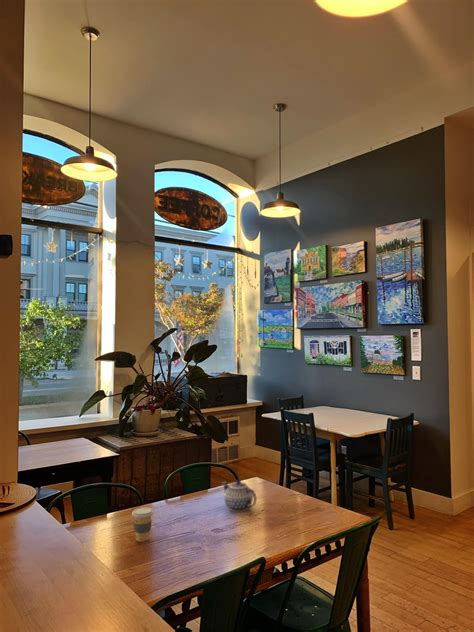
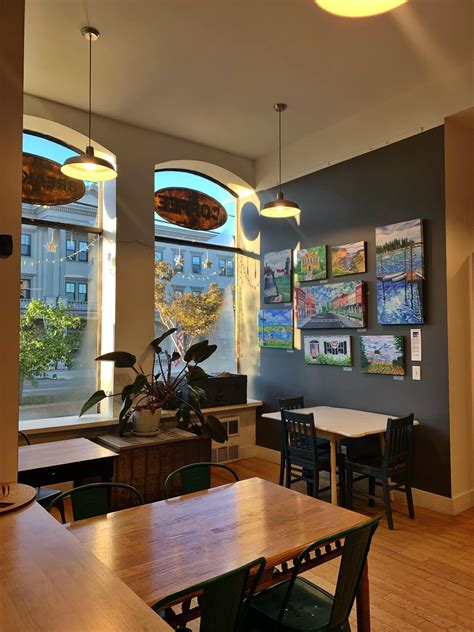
- coffee cup (142, 524)
- teapot (238, 493)
